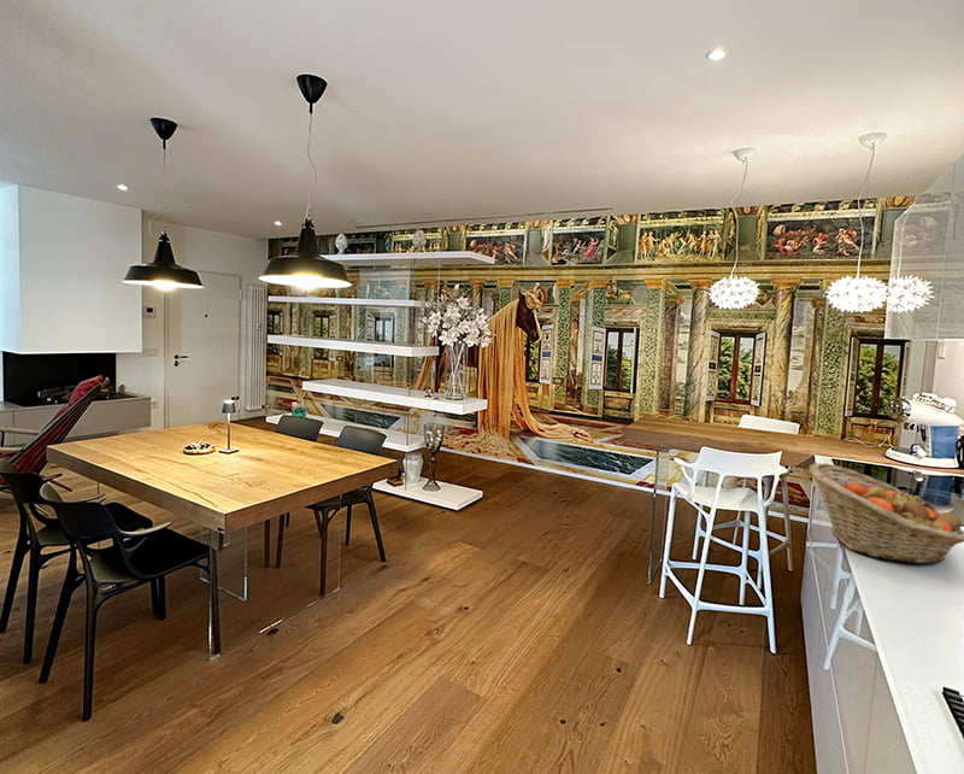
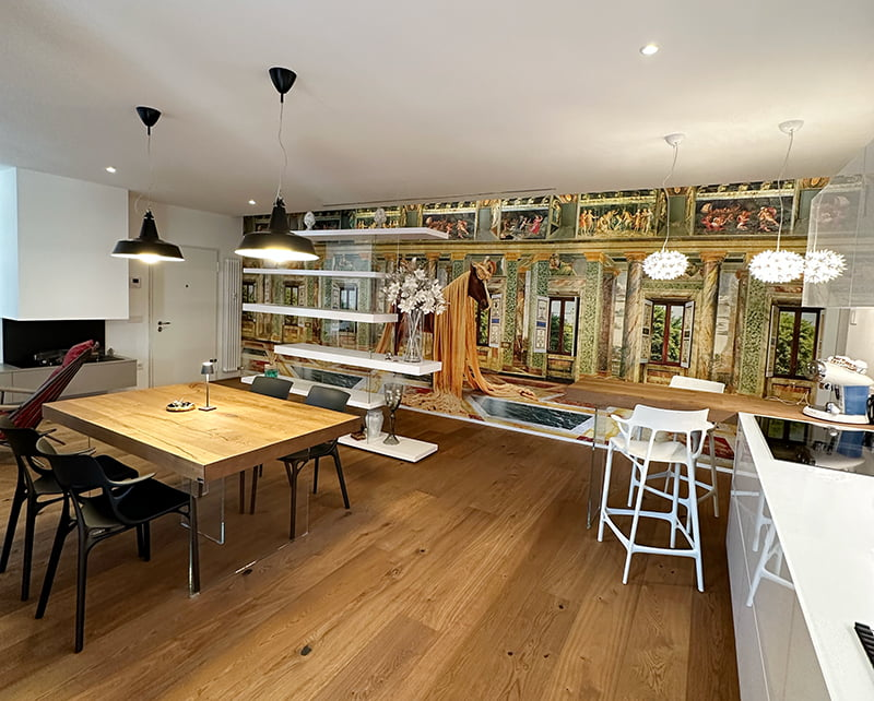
- fruit basket (881, 509)
